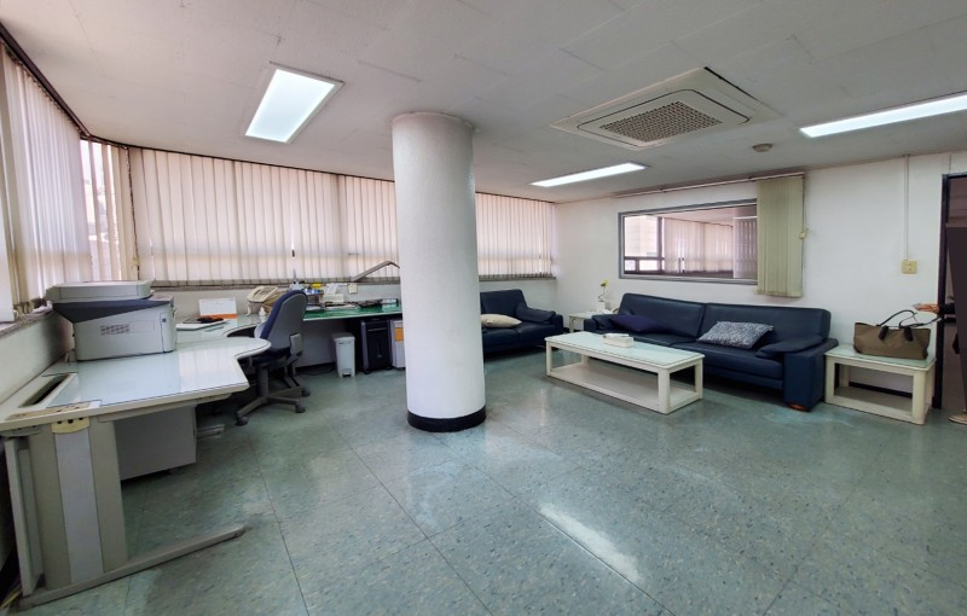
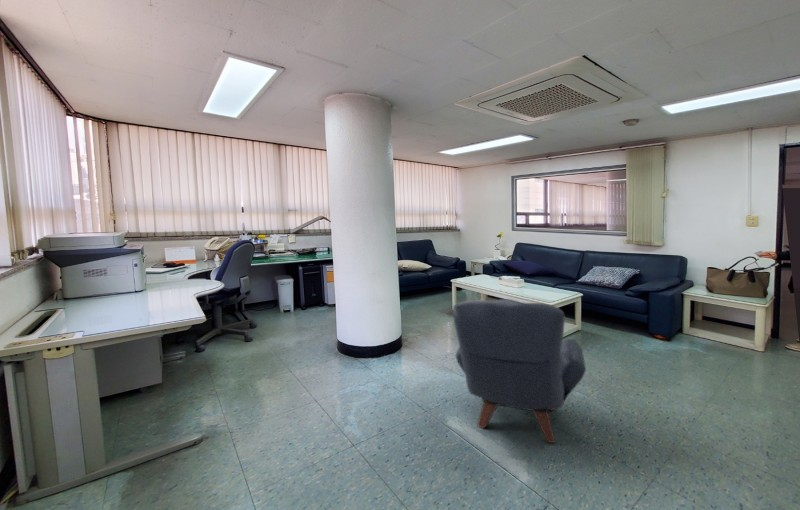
+ armchair (514, 362)
